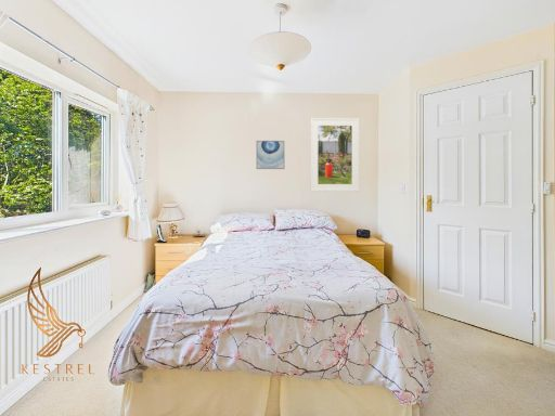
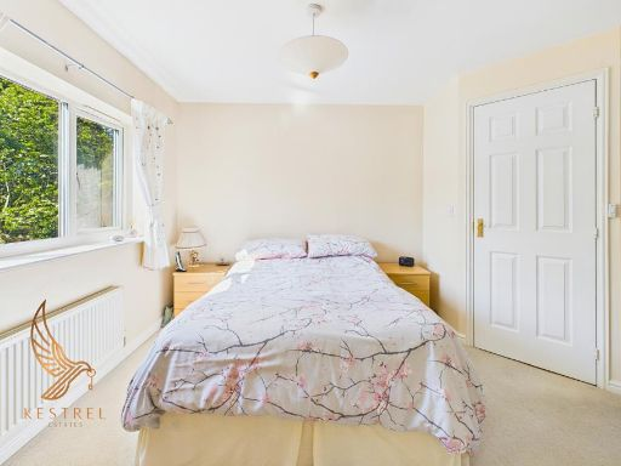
- wall art (270, 154)
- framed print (334, 155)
